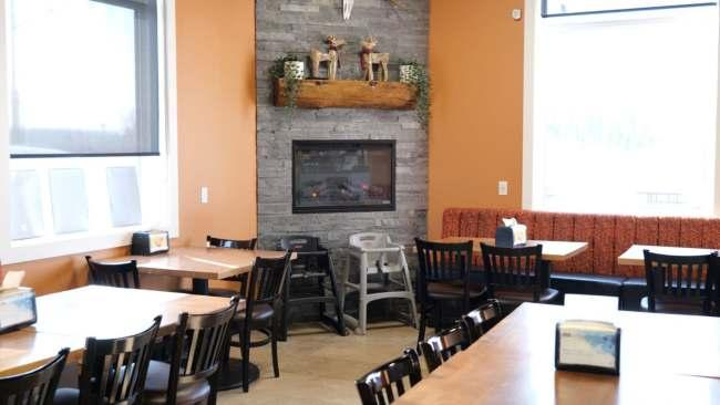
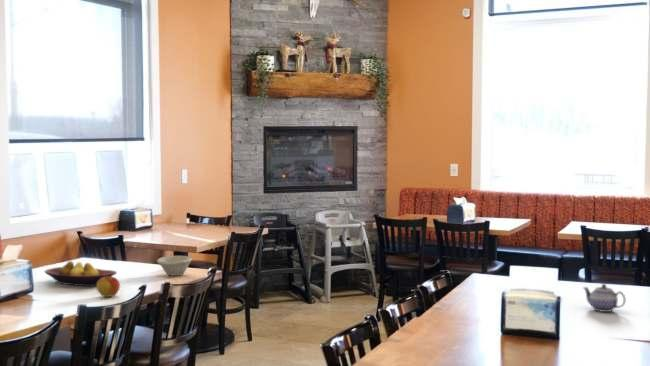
+ apple (108, 285)
+ fruit bowl (80, 272)
+ bowl (174, 266)
+ teapot (603, 297)
